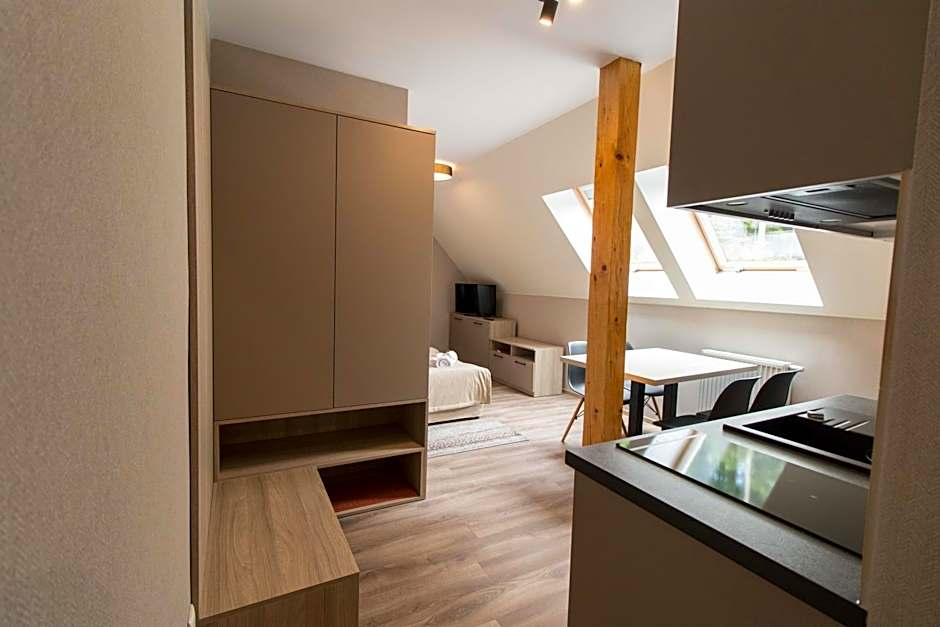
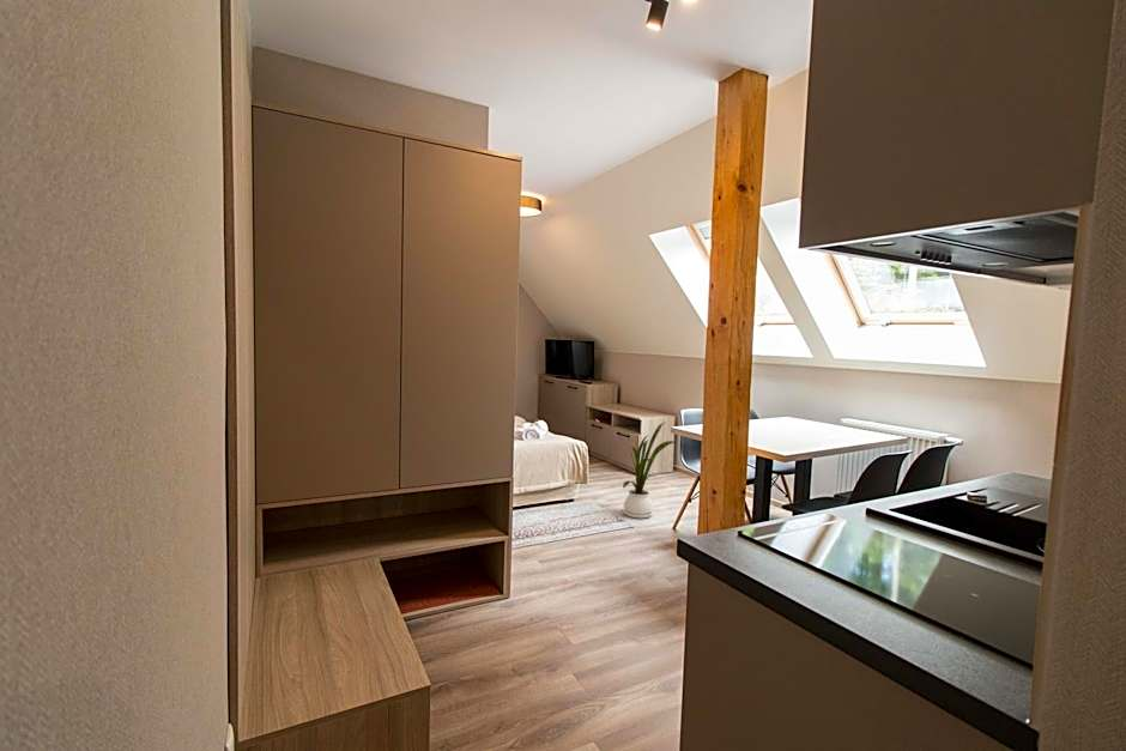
+ house plant (643, 468)
